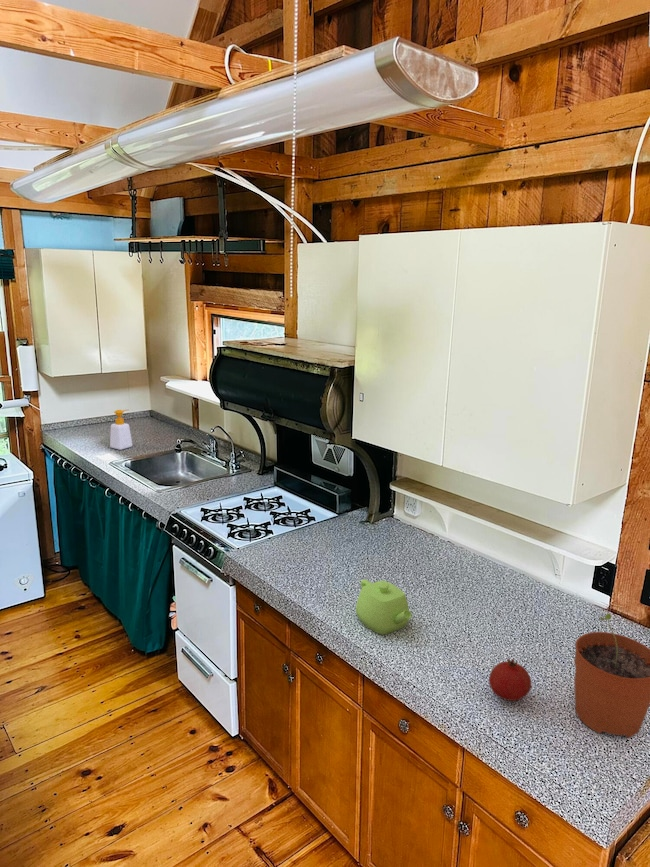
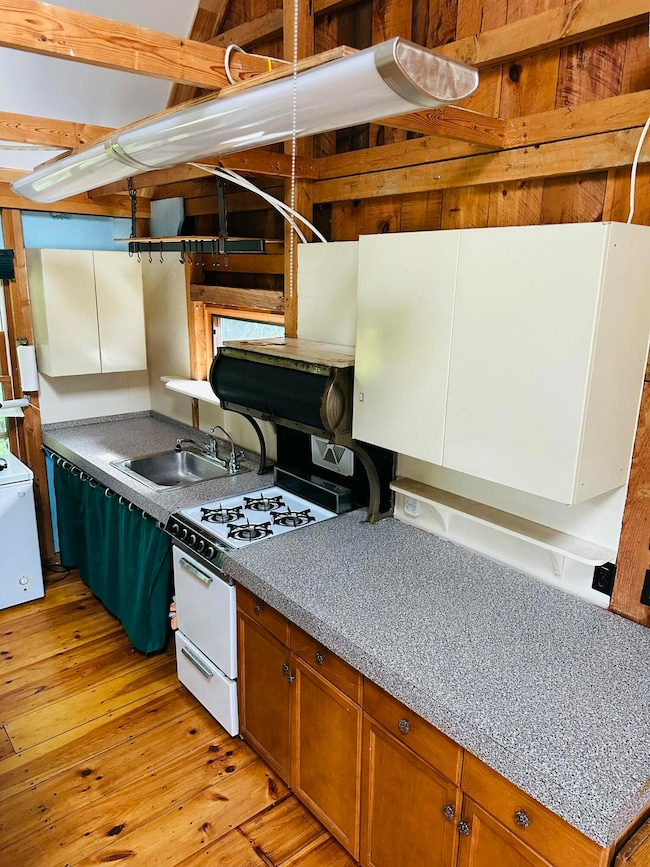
- fruit (510, 678)
- soap bottle (123, 428)
- plant pot (614, 669)
- teapot (384, 604)
